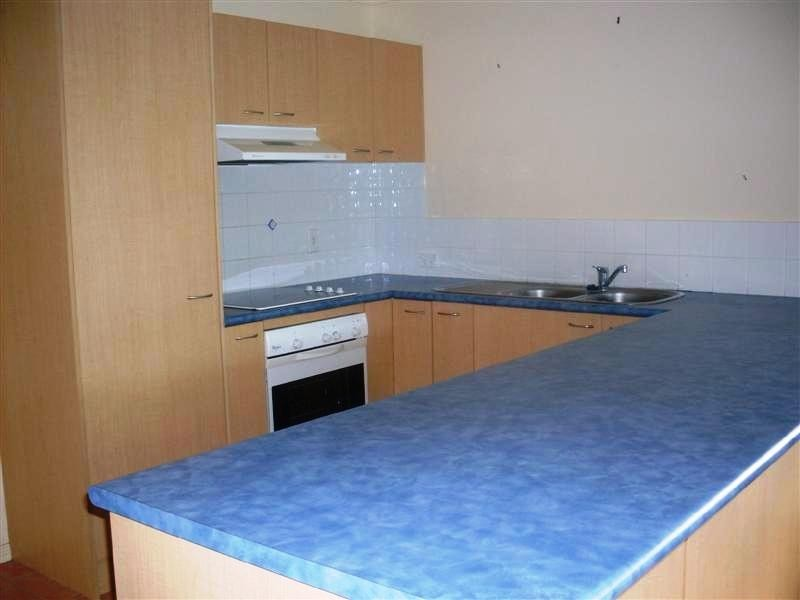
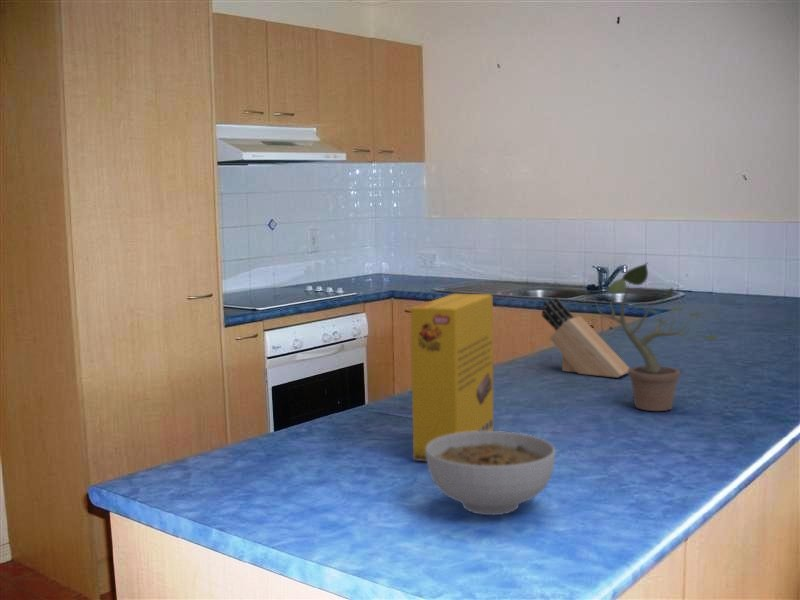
+ cereal box (454, 373)
+ knife block (583, 335)
+ potted plant (646, 335)
+ bowl (490, 476)
